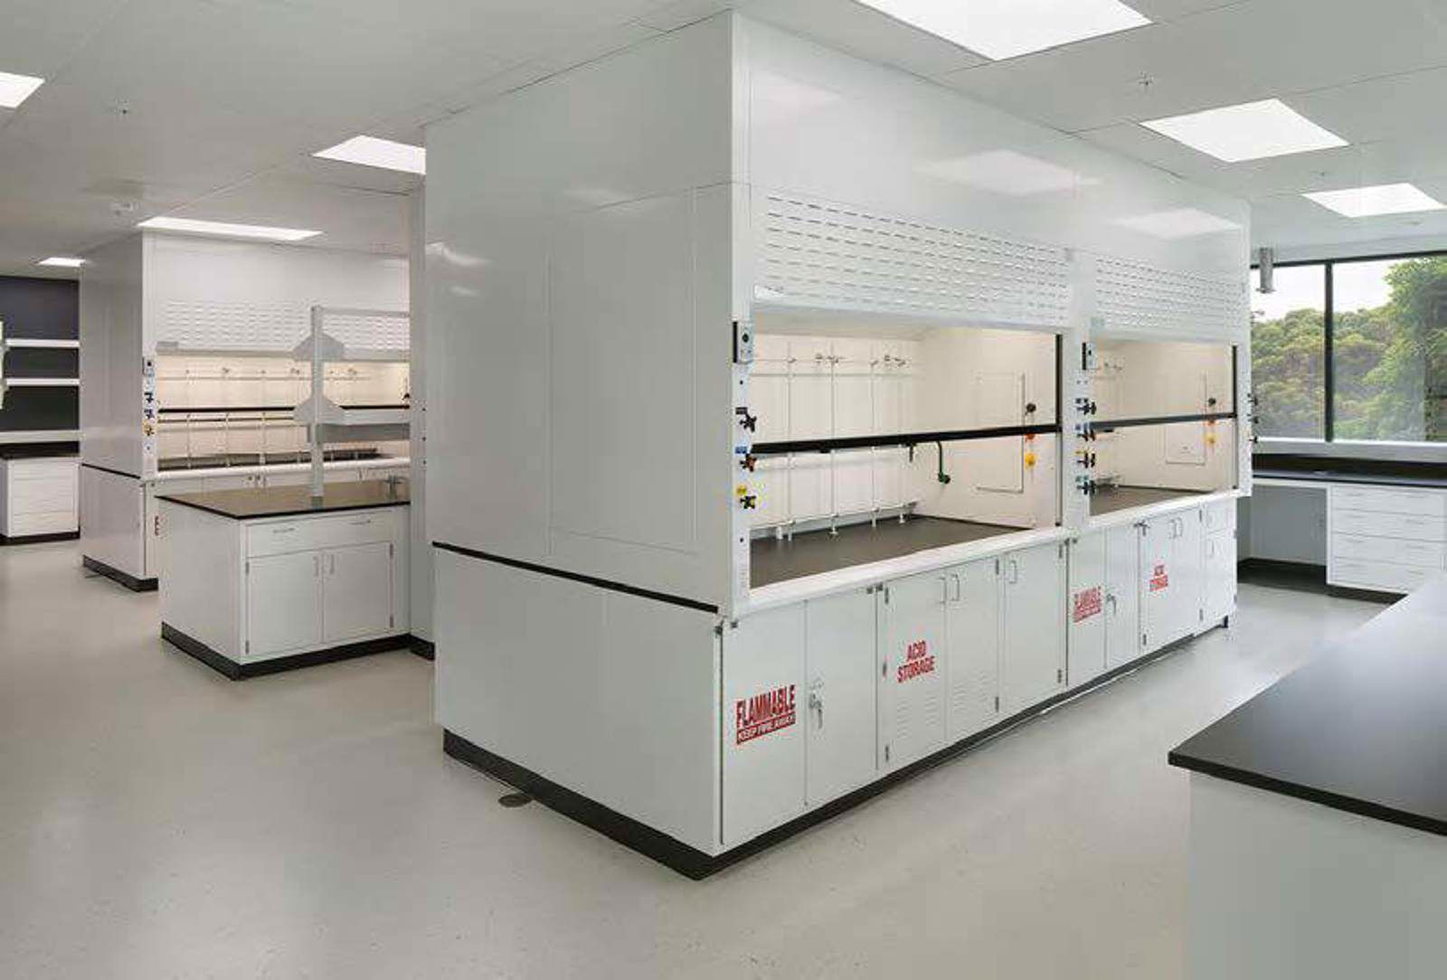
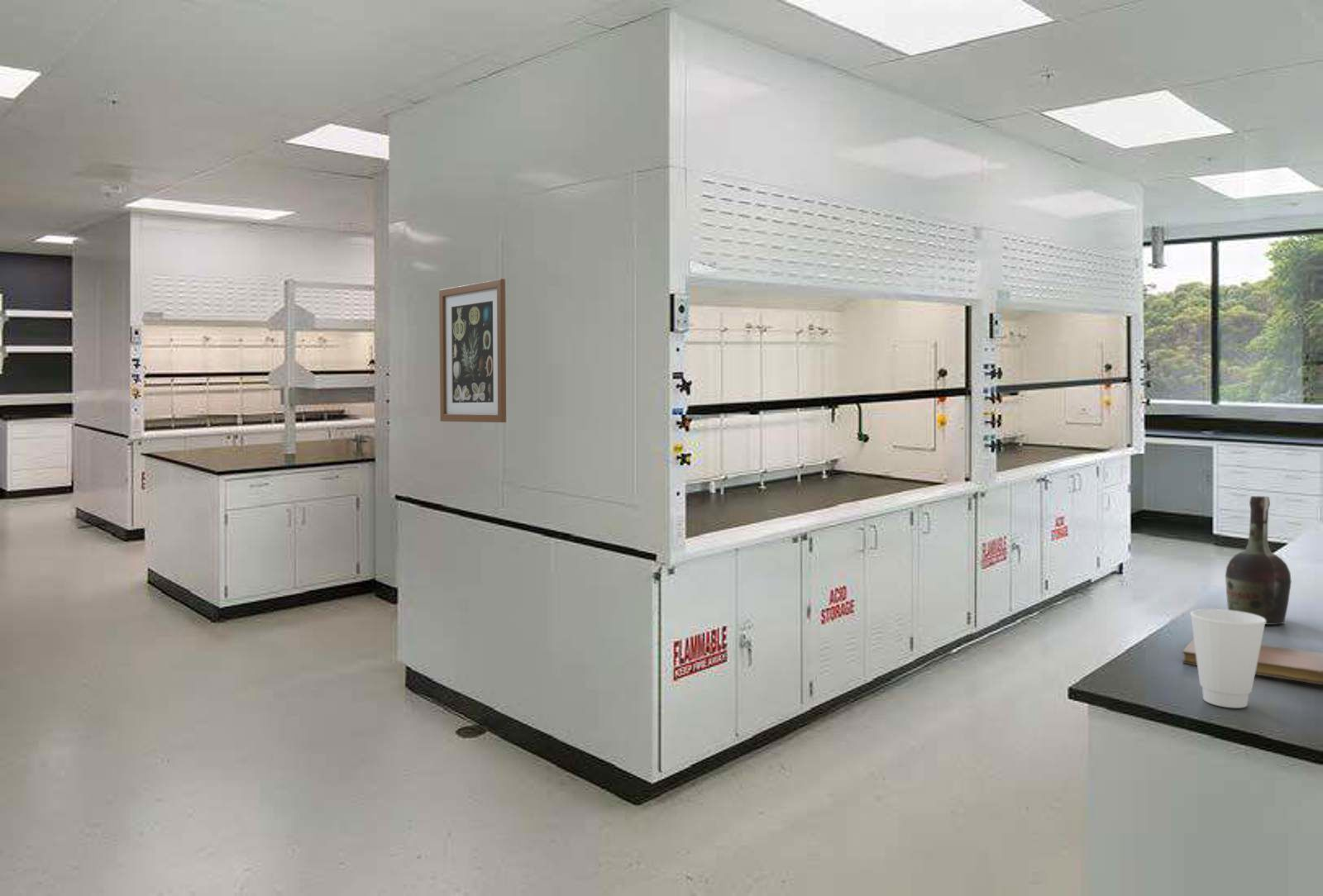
+ cognac bottle (1258, 557)
+ cup (1225, 659)
+ notebook (1258, 659)
+ wall art (471, 353)
